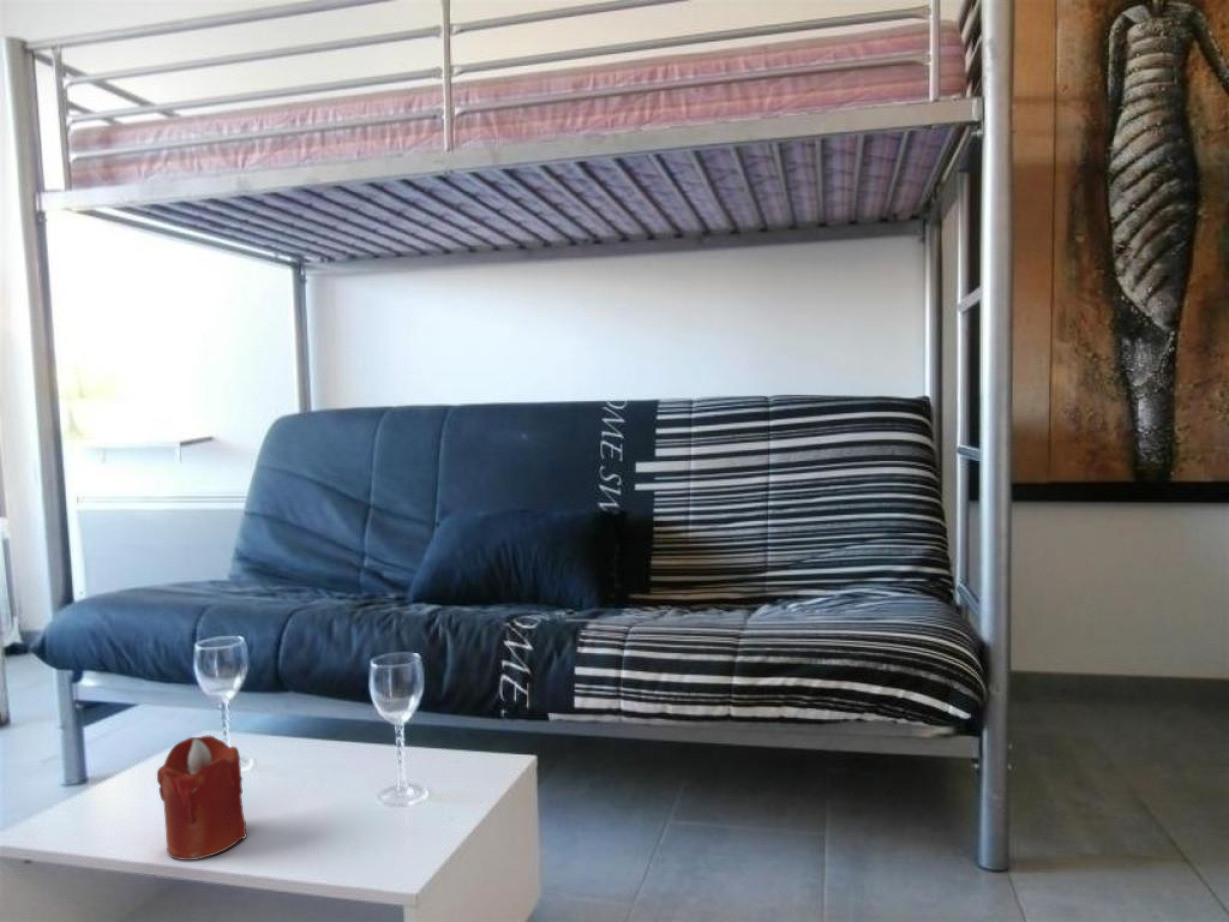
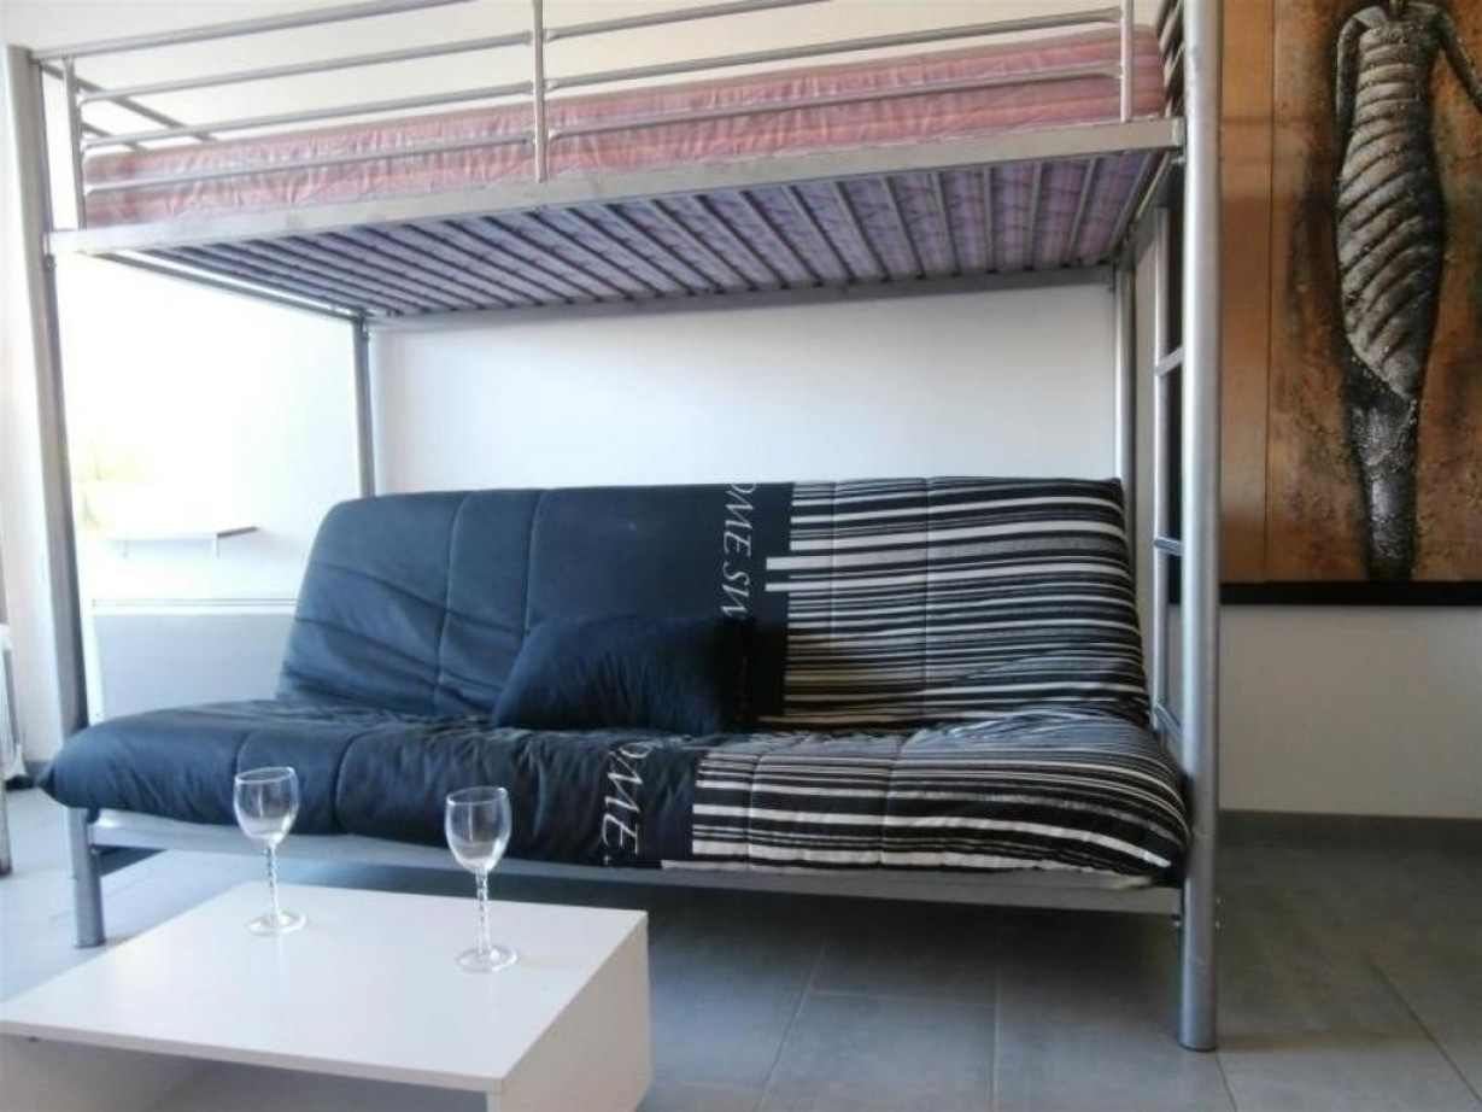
- candle (202, 790)
